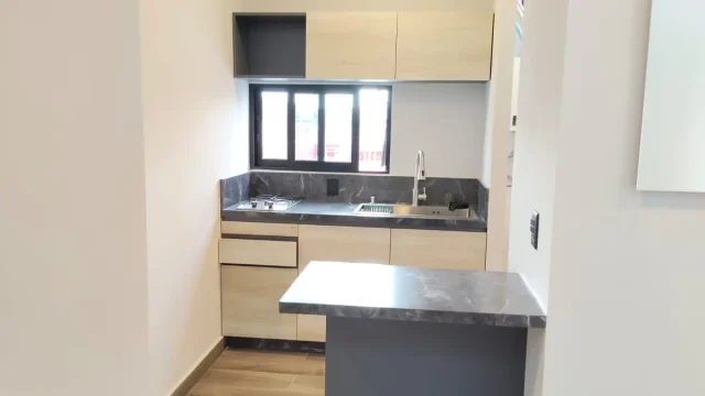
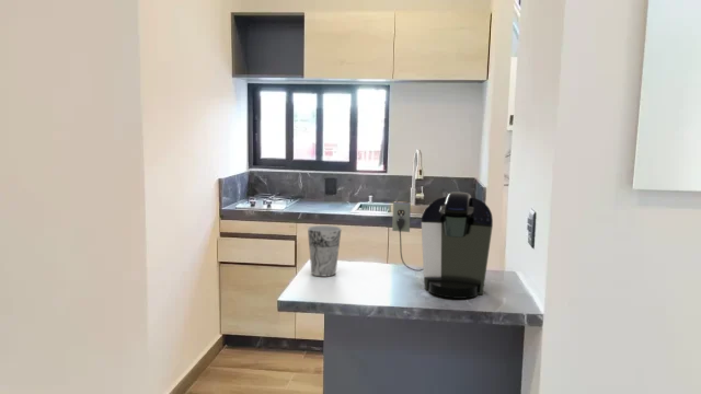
+ cup (323, 251)
+ coffee maker (437, 240)
